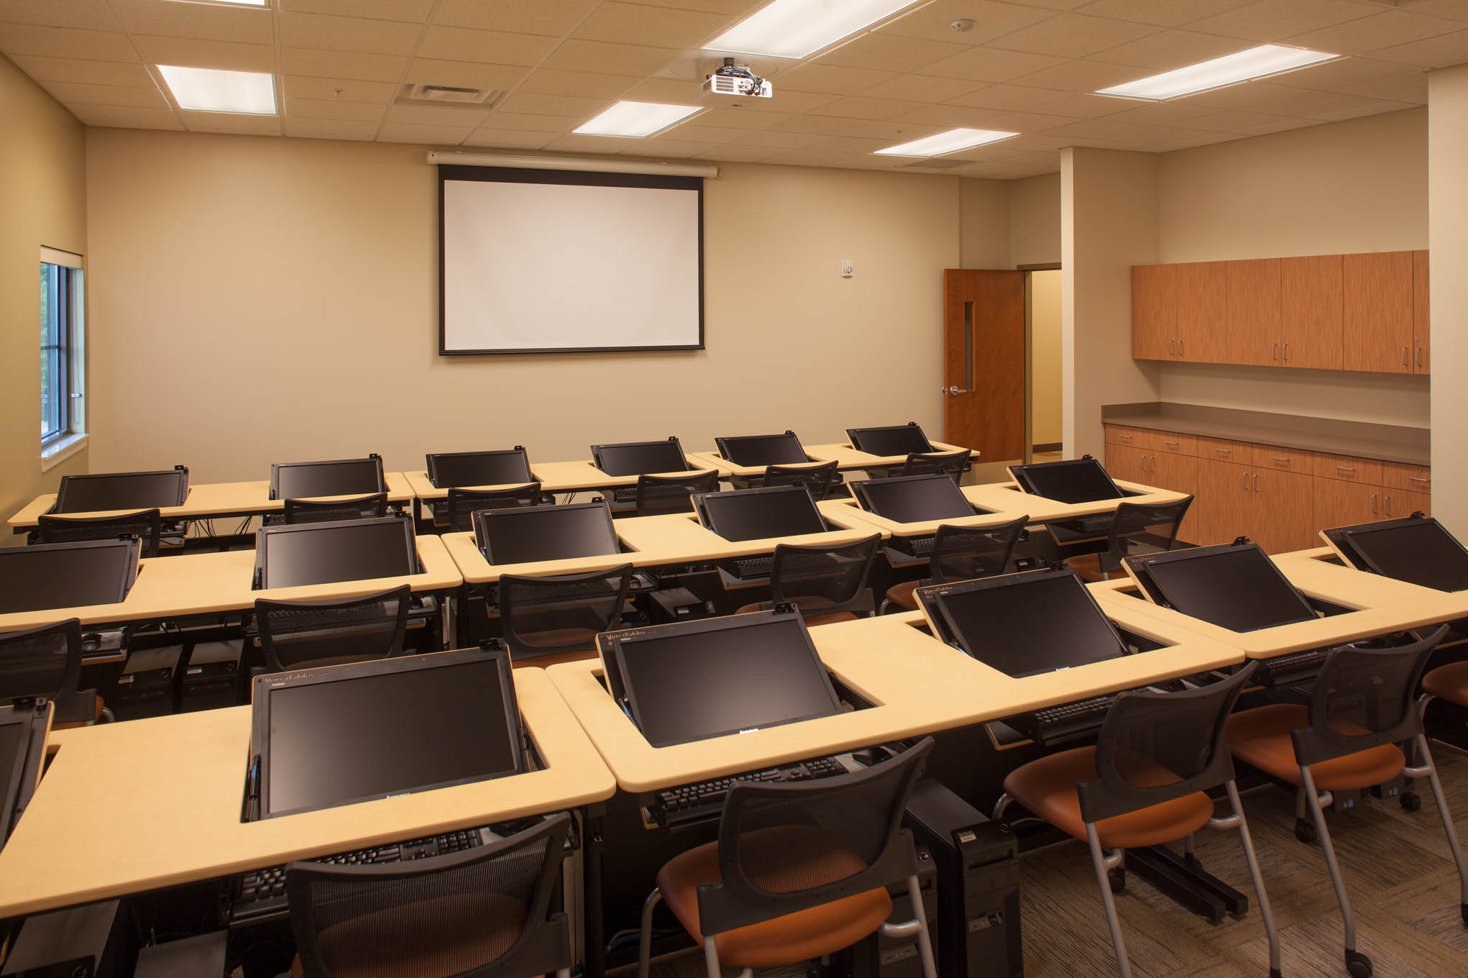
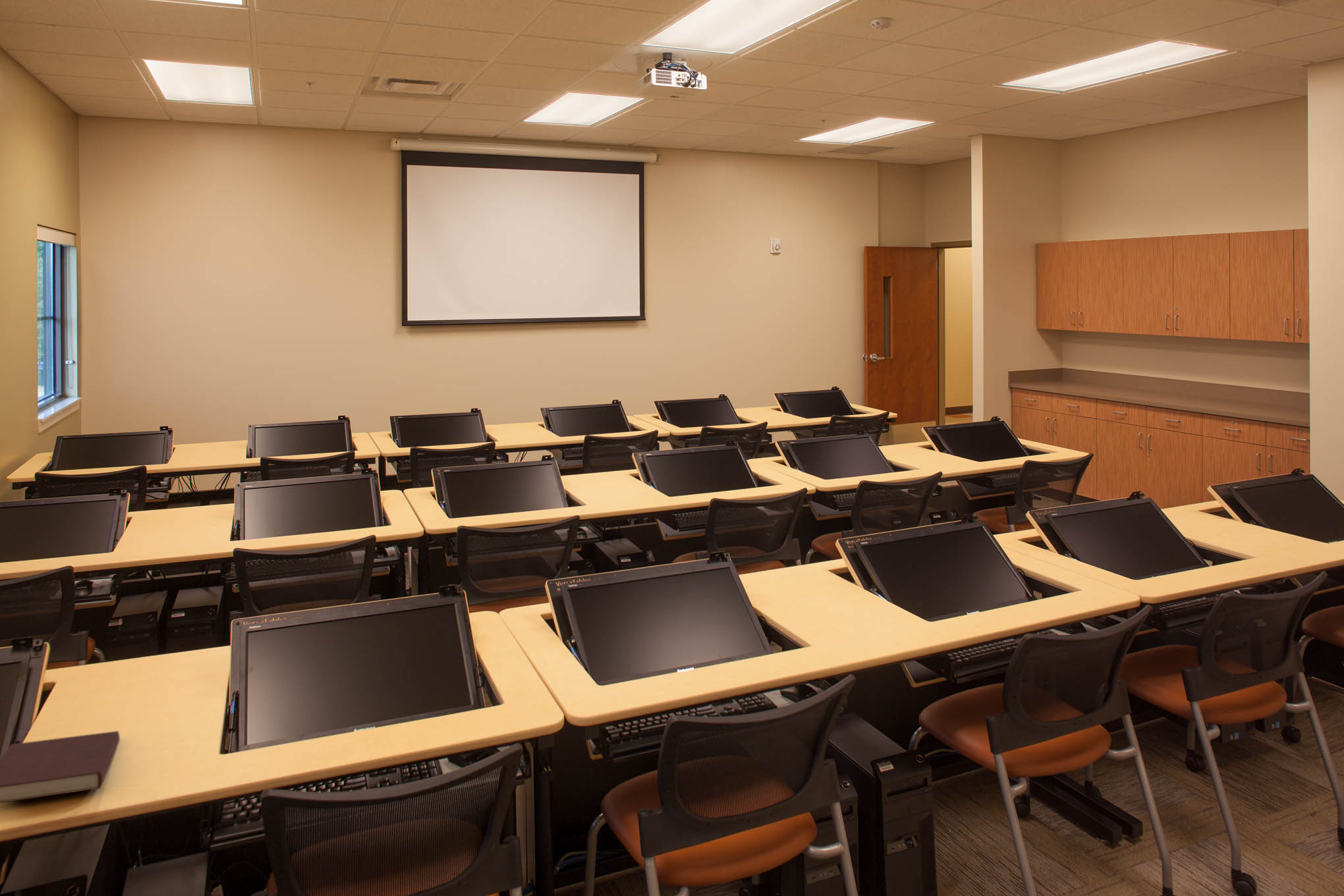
+ notebook (55, 765)
